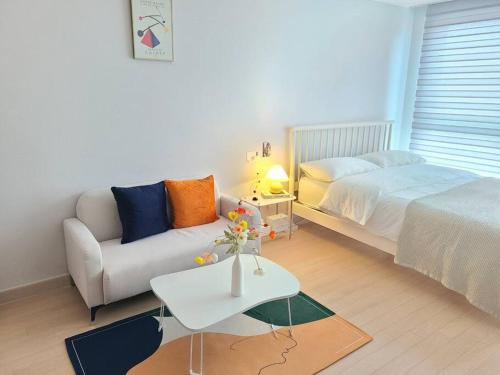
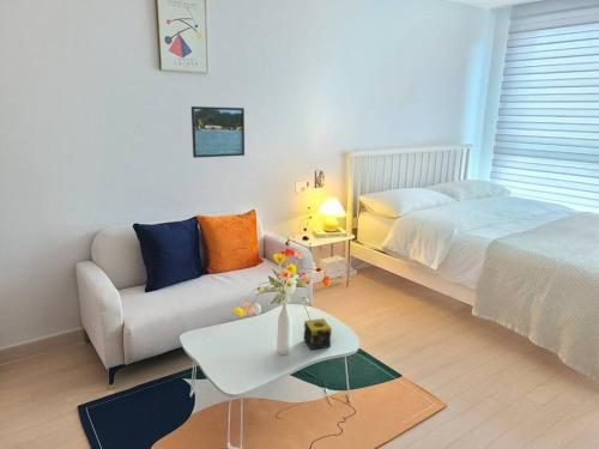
+ candle (316, 333)
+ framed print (218, 132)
